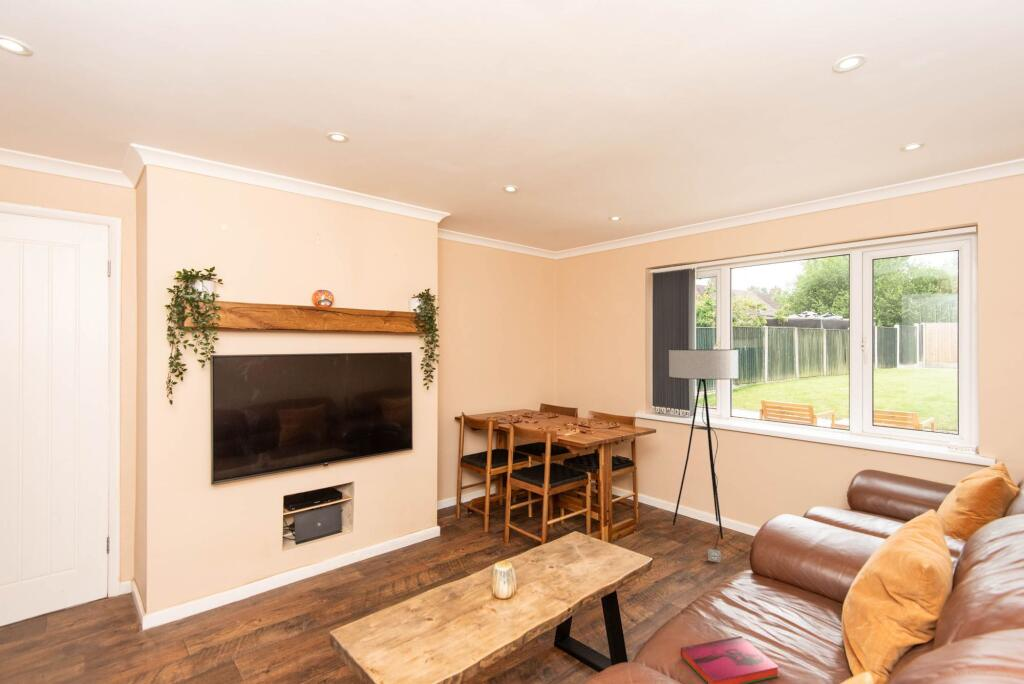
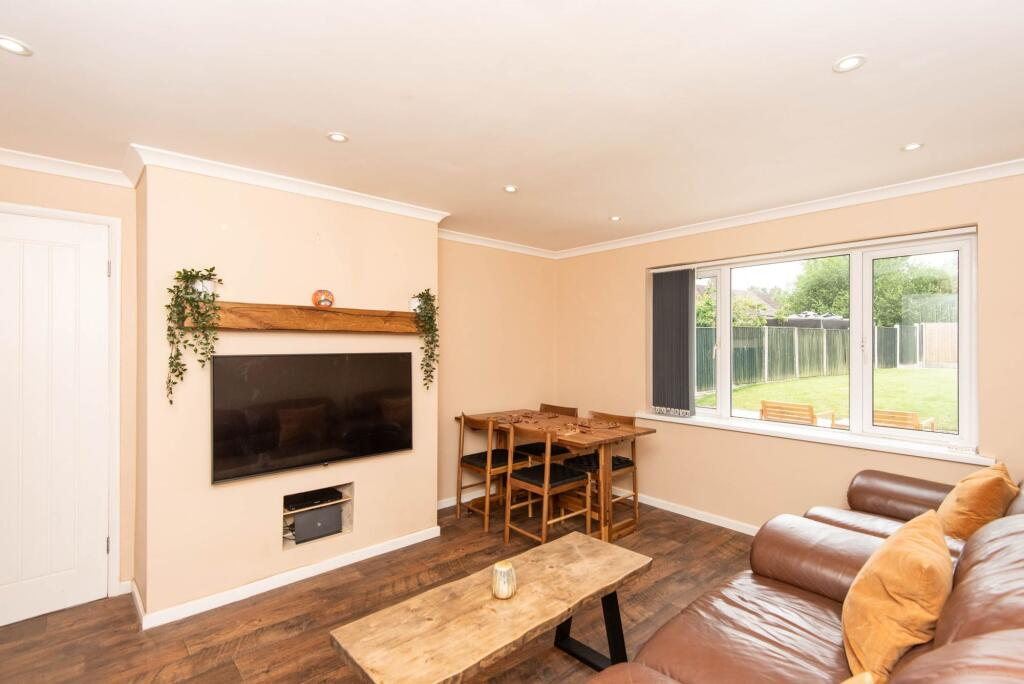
- hardback book (728, 661)
- floor lamp (708, 443)
